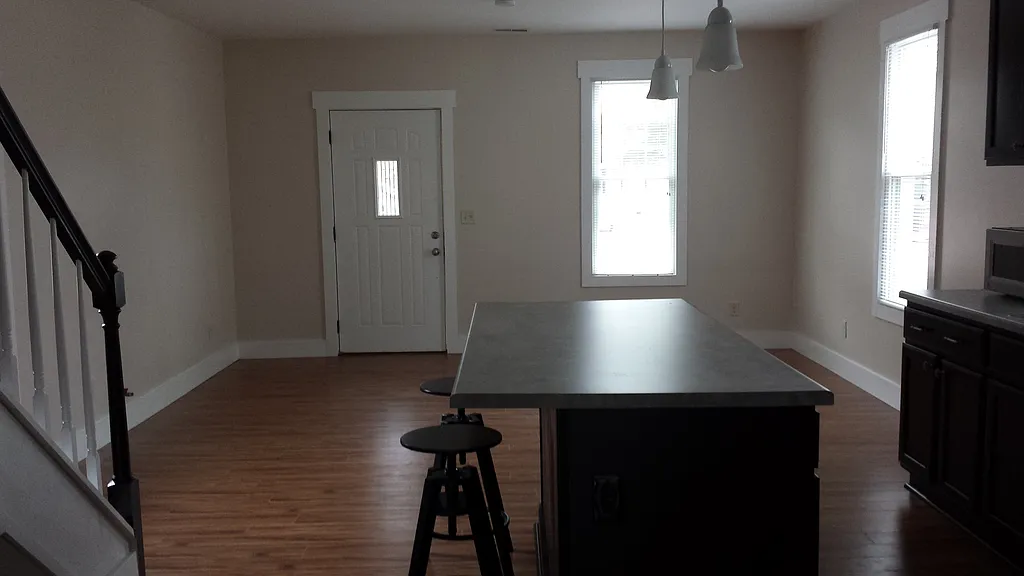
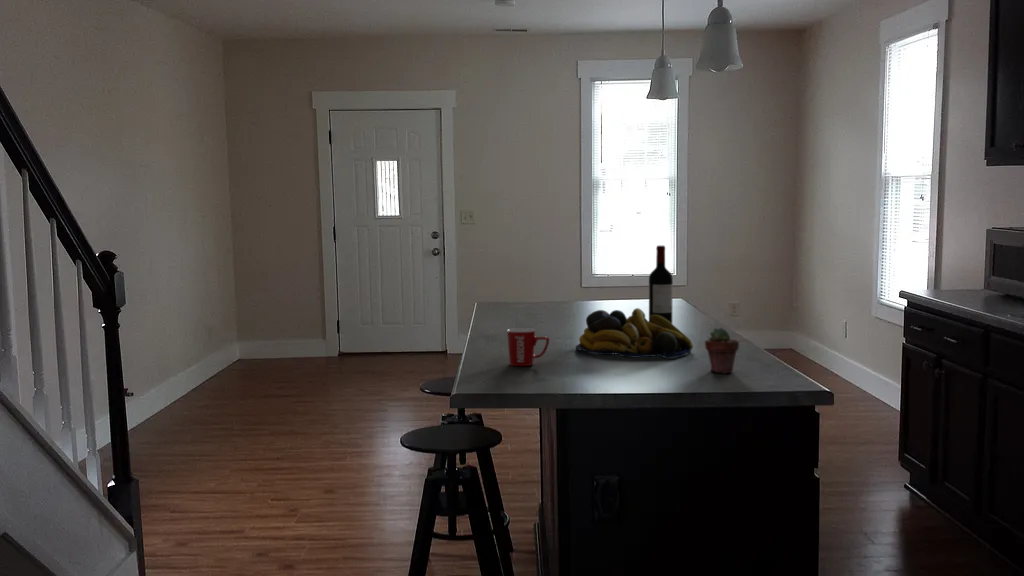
+ potted succulent (721, 349)
+ mug (528, 347)
+ fruit bowl (632, 329)
+ wine bottle (660, 288)
